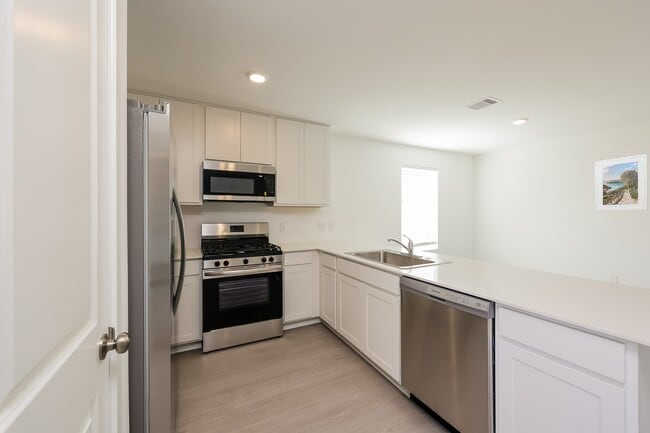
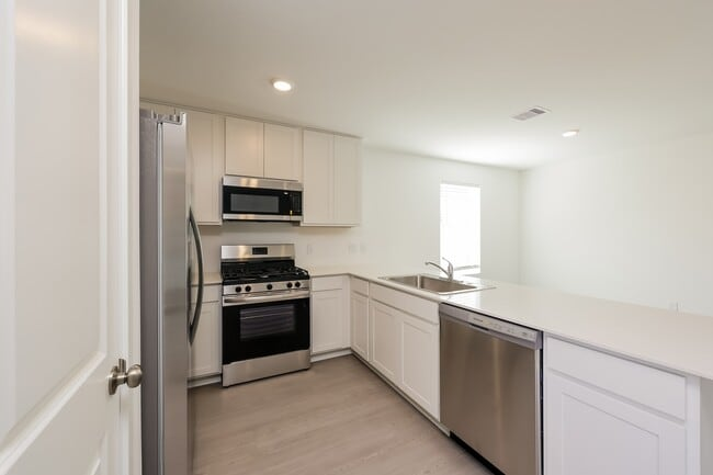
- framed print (619, 184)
